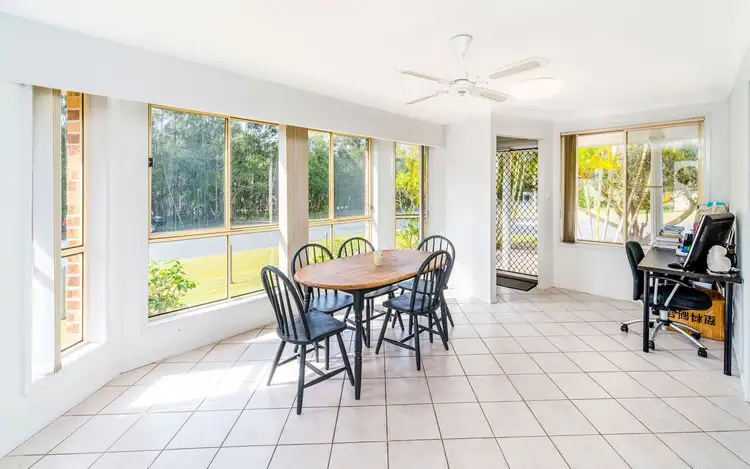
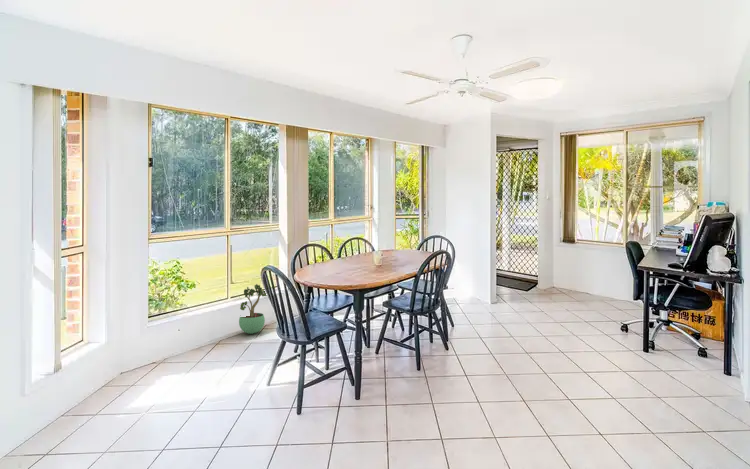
+ potted plant (253, 308)
